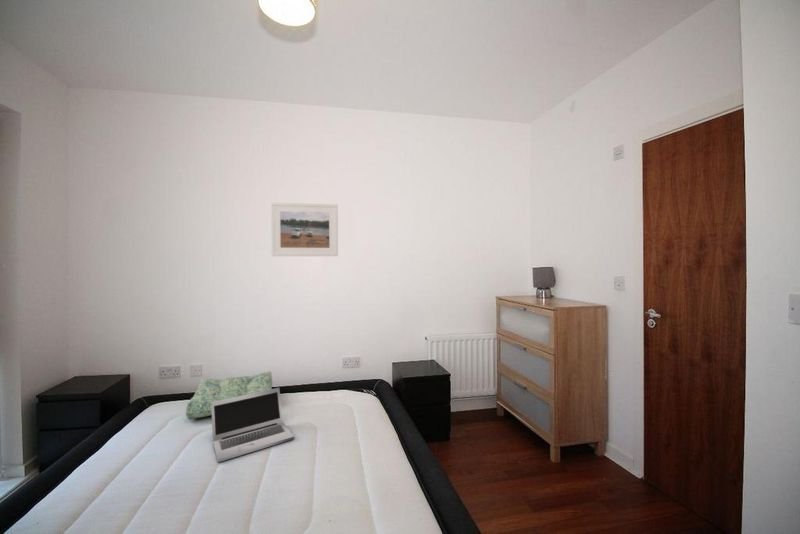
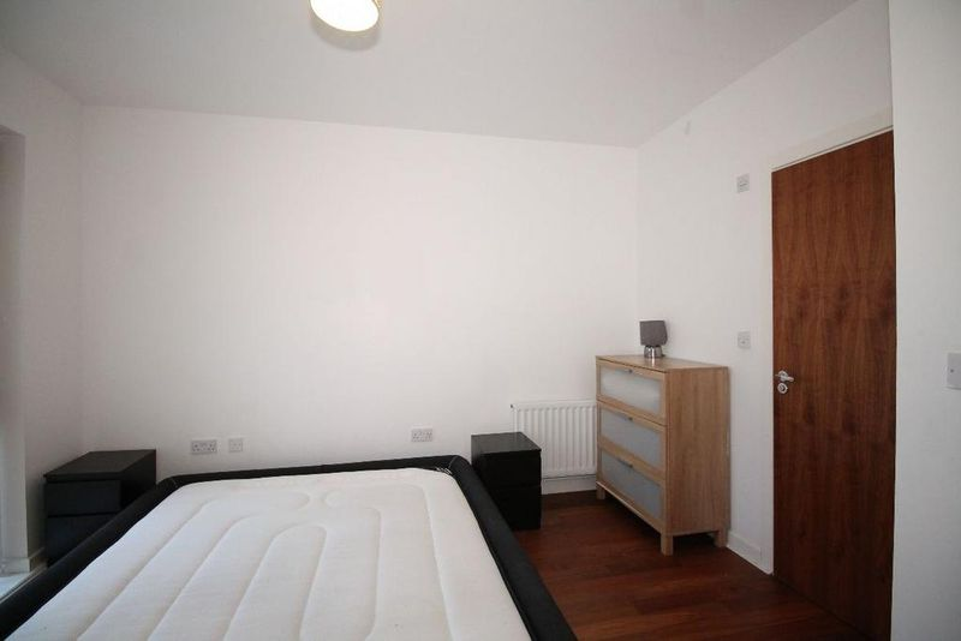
- laptop (252, 420)
- seat cushion (234, 393)
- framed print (305, 229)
